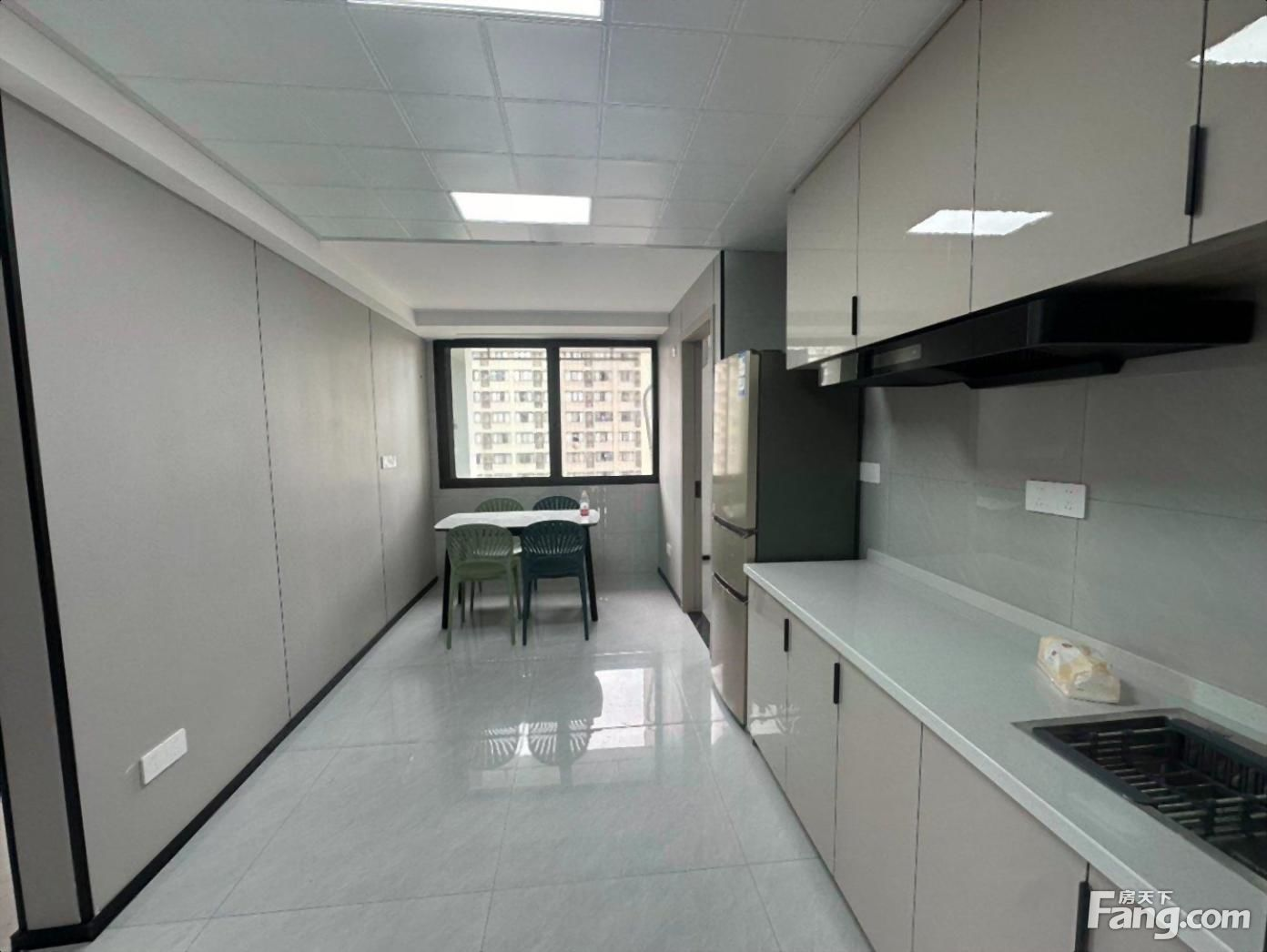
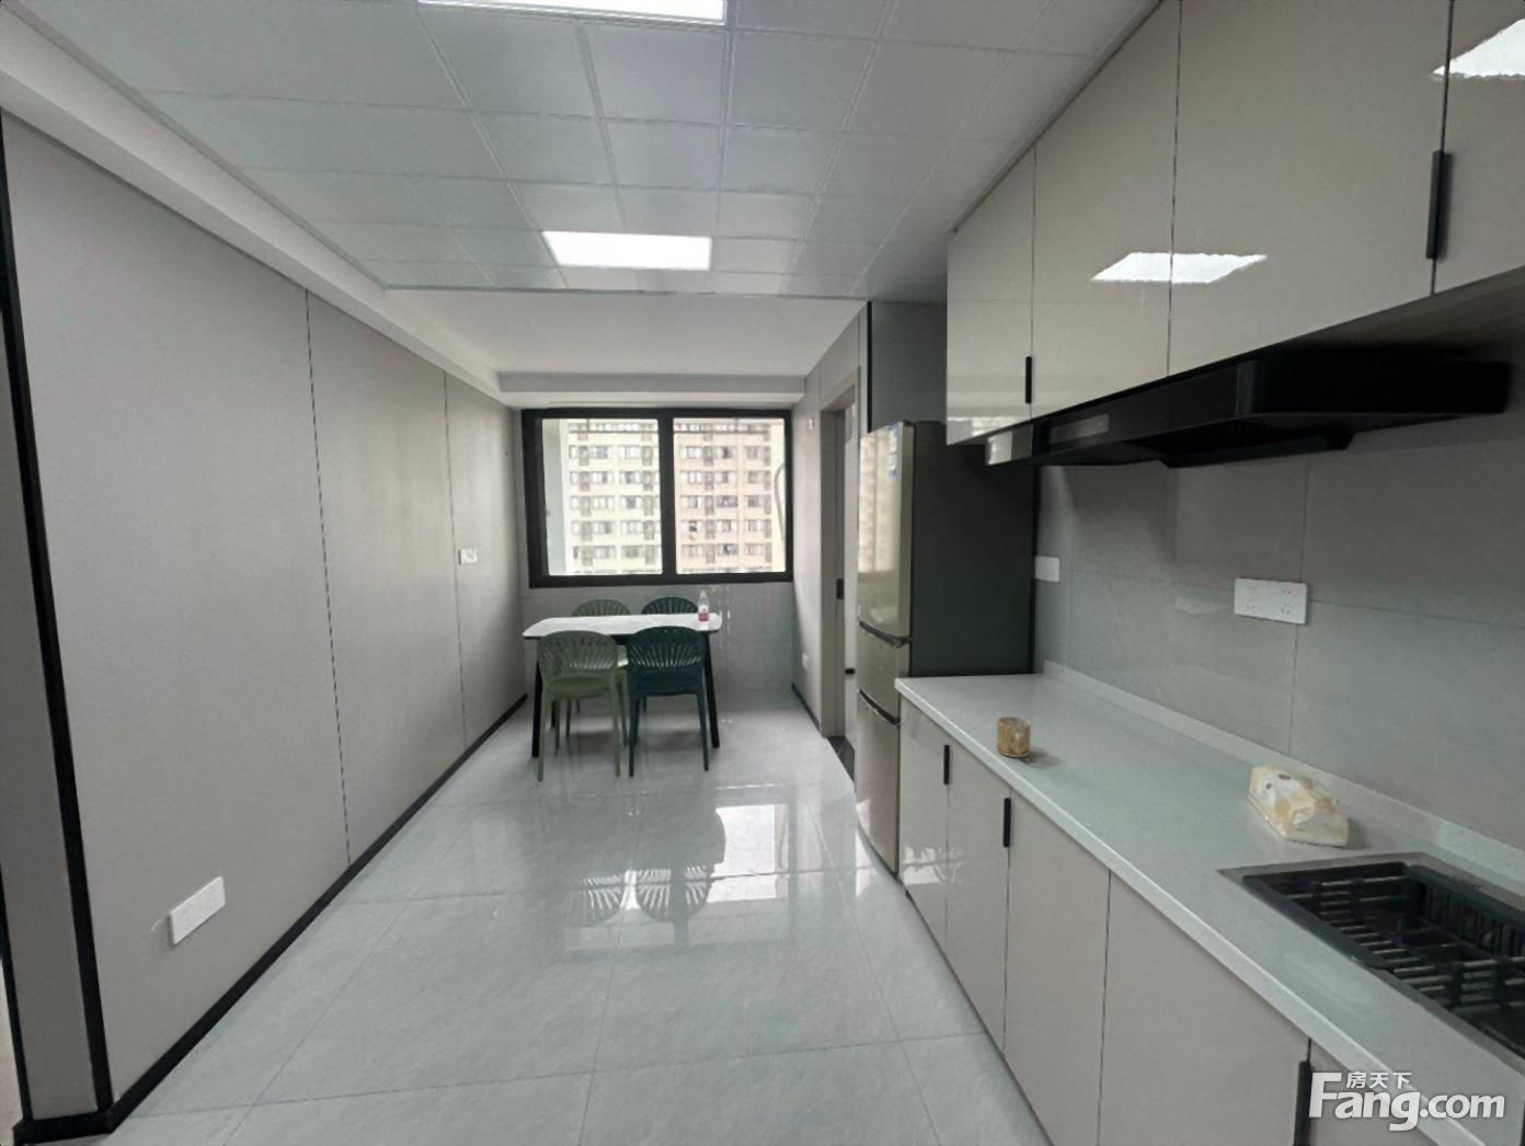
+ mug (1015, 738)
